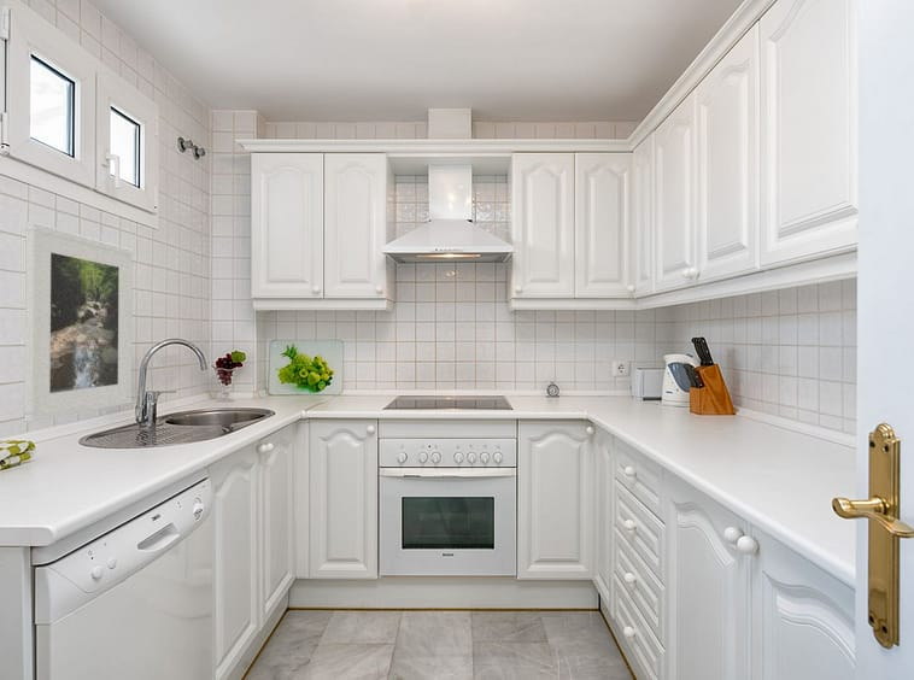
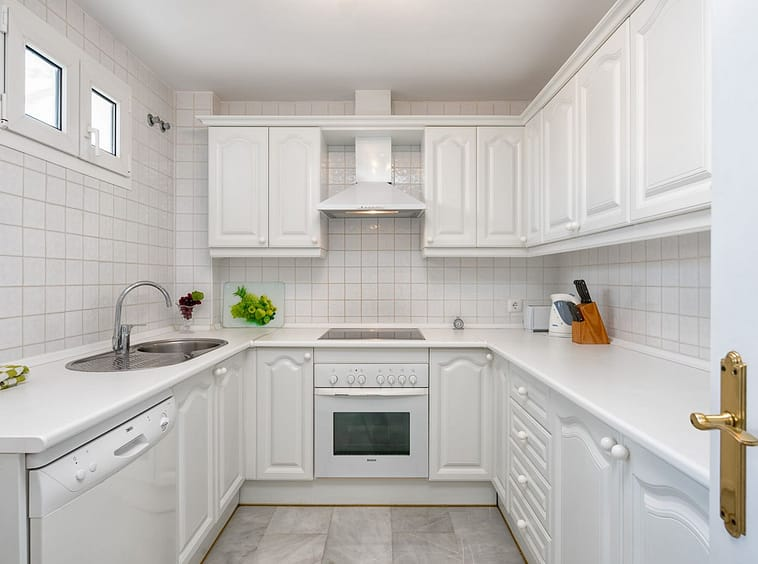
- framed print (86, 324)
